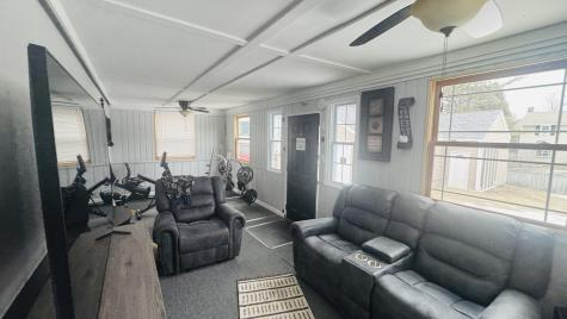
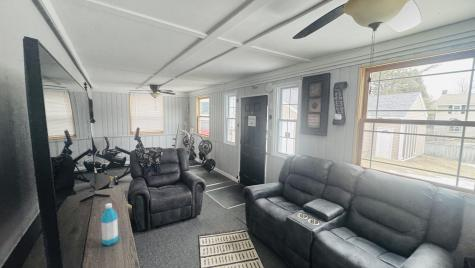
+ water bottle (109, 223)
